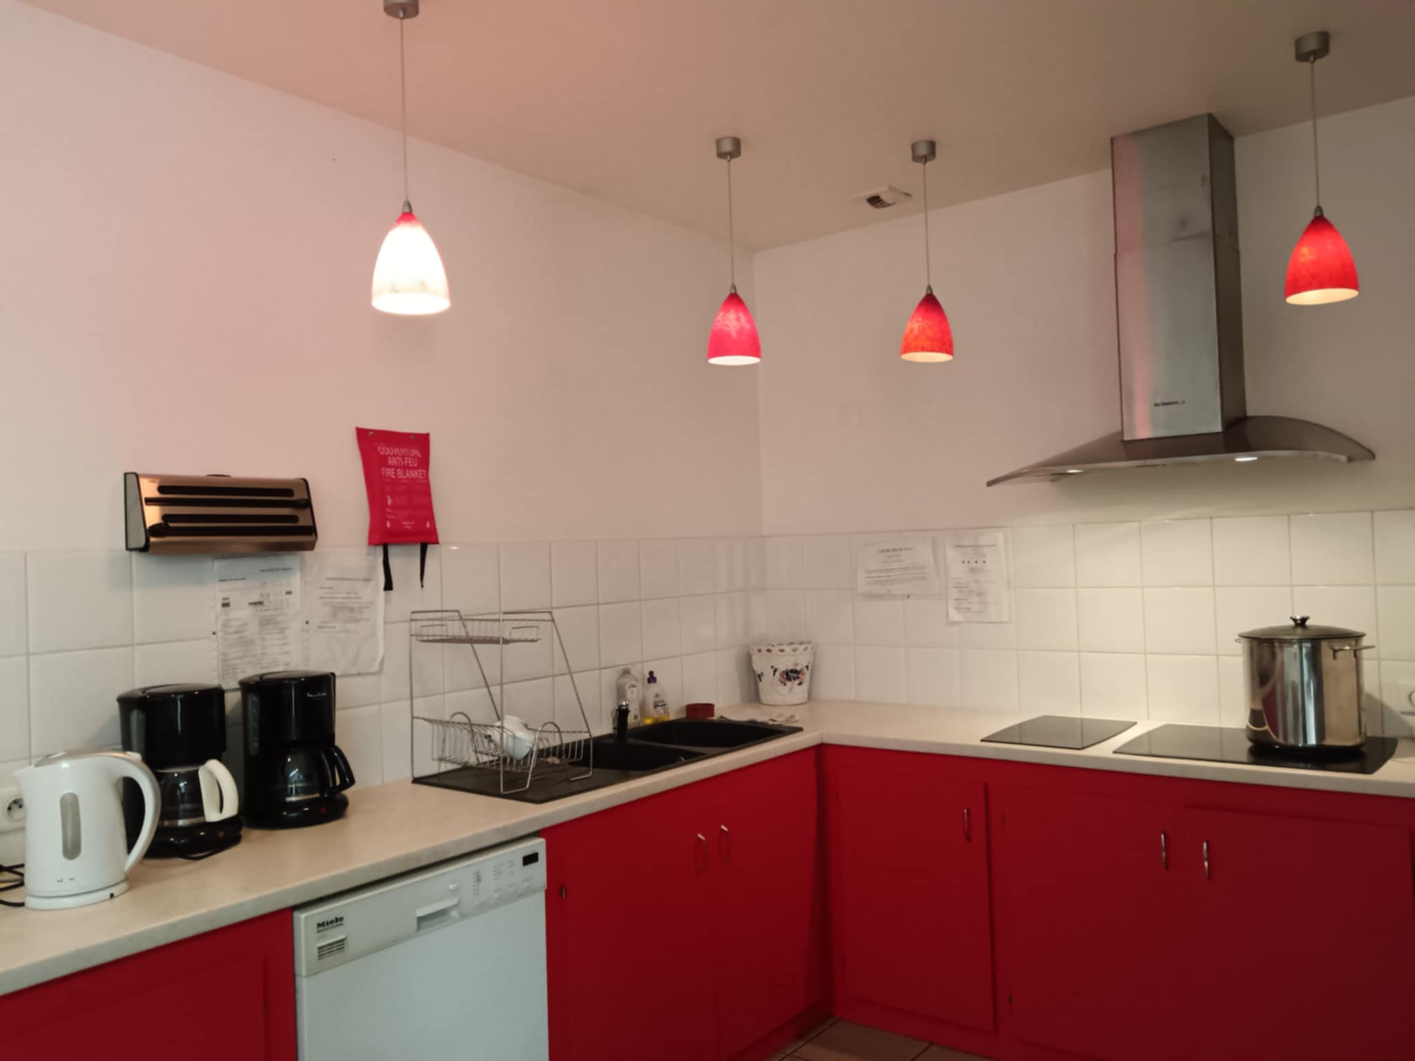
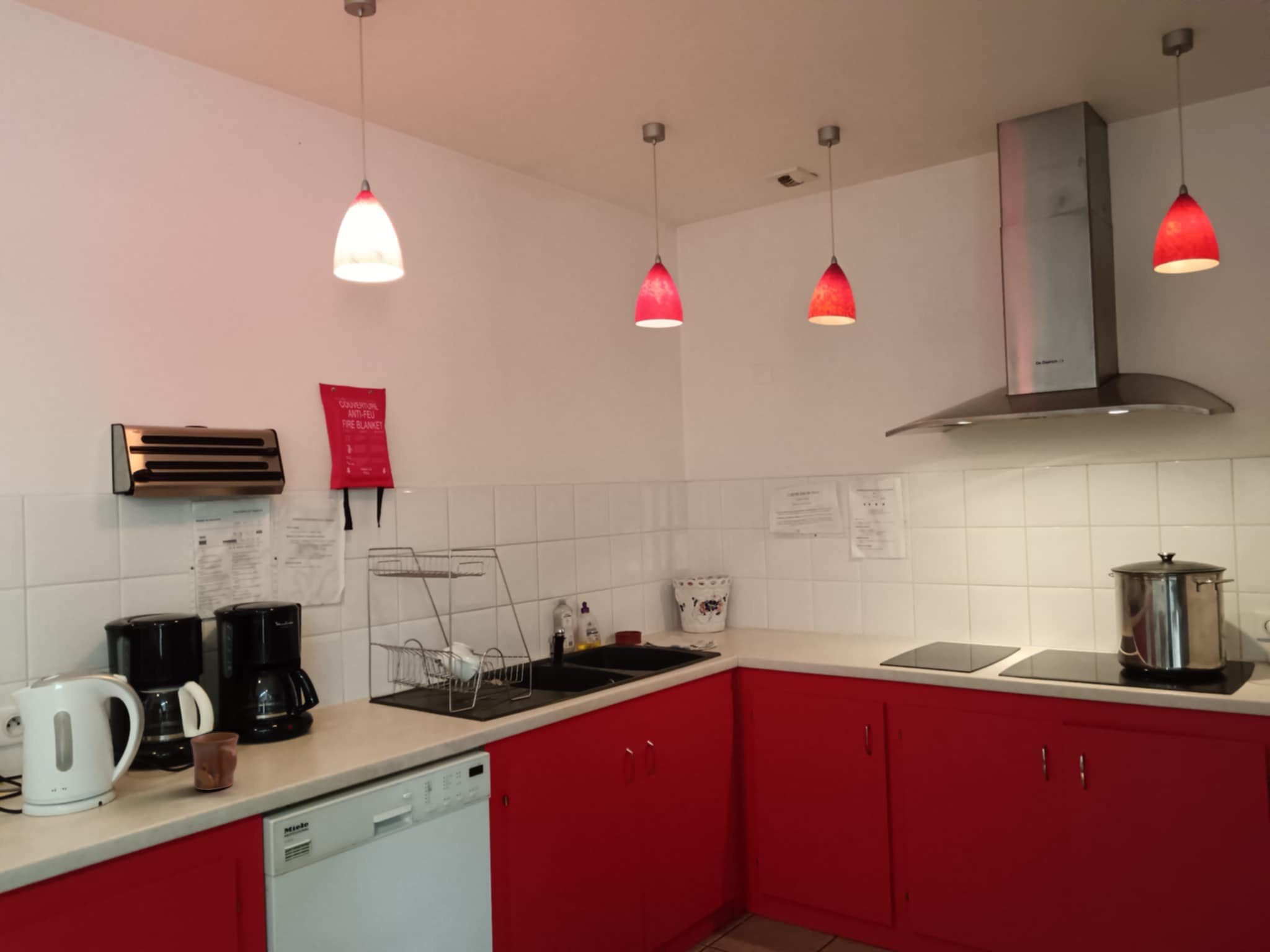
+ mug (218, 762)
